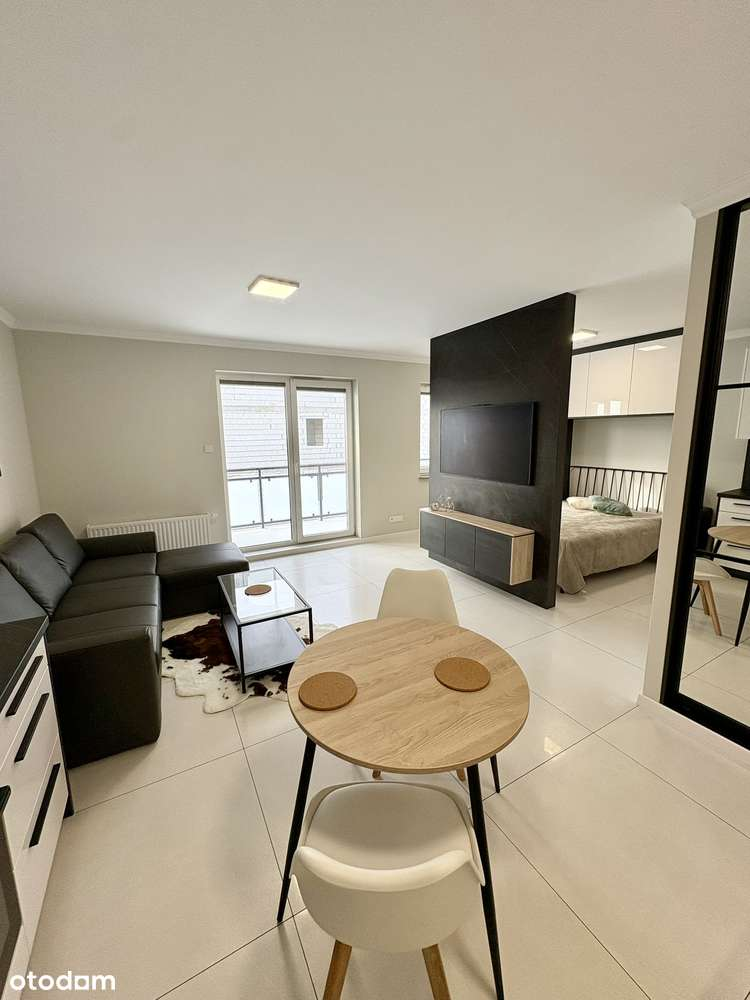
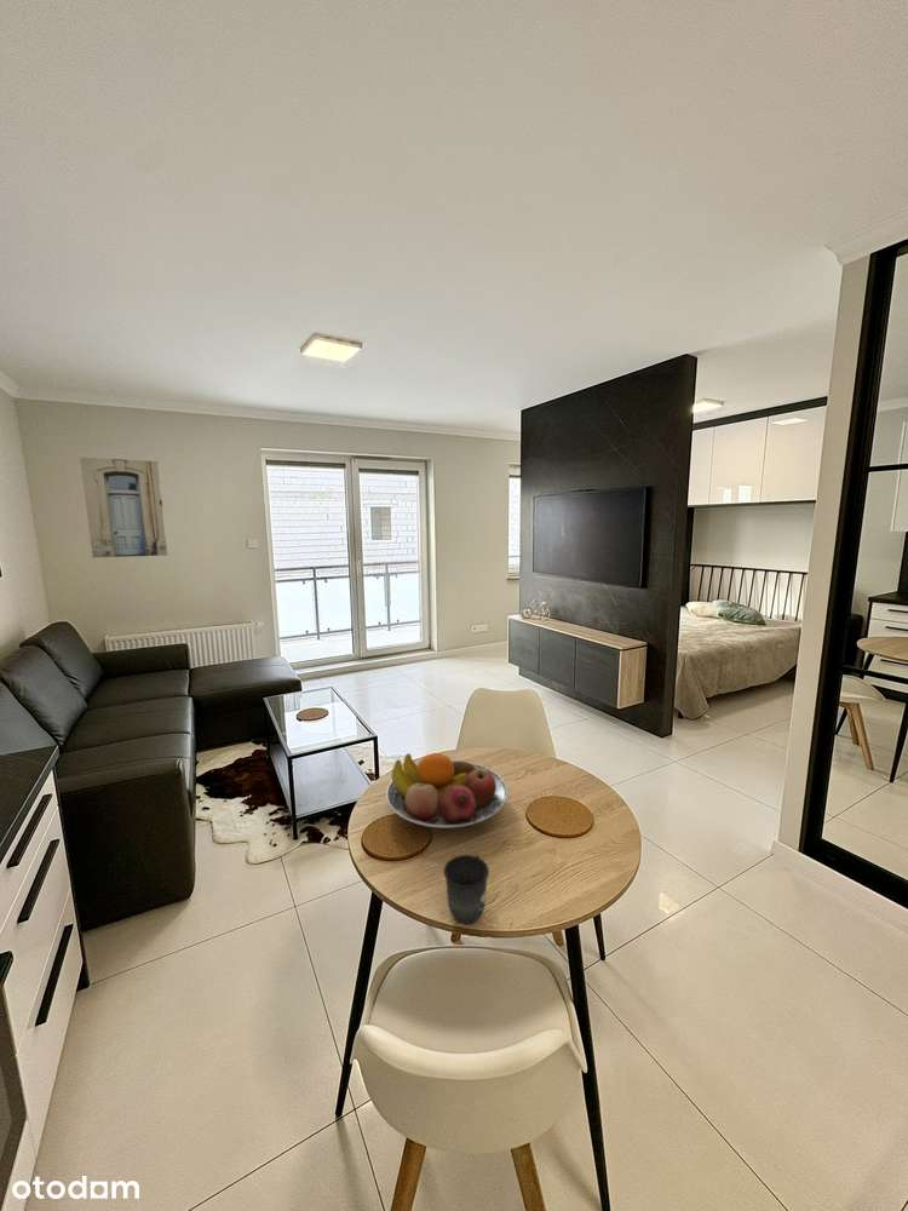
+ mug (469, 885)
+ fruit bowl (447, 785)
+ wall art (126, 509)
